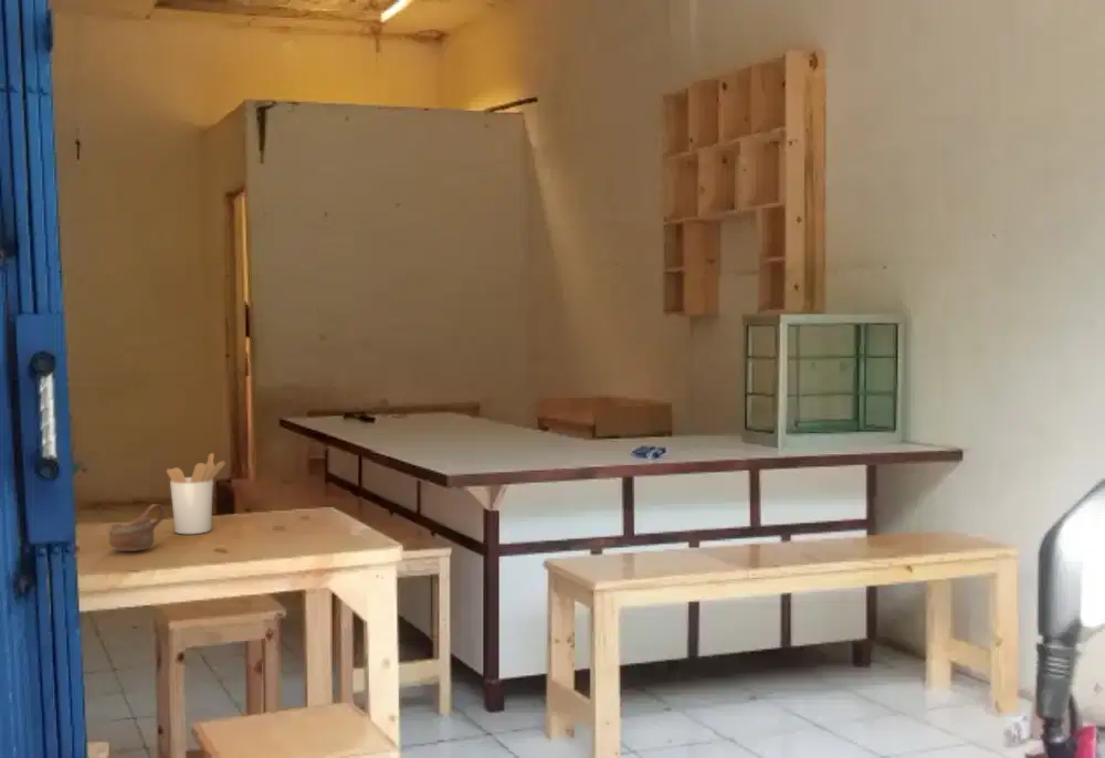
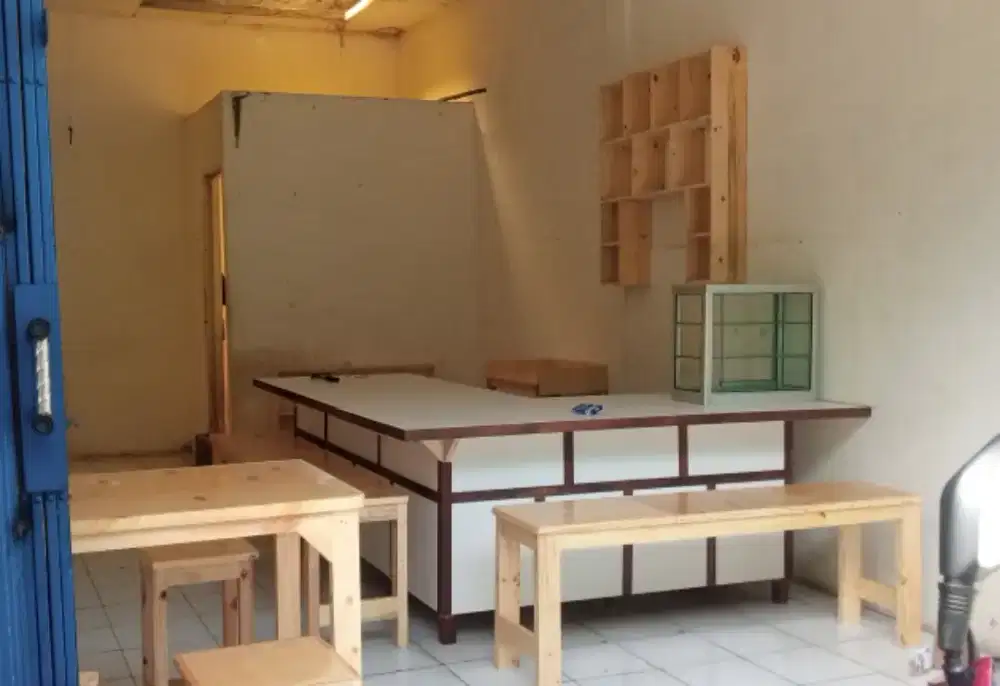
- cup (137, 528)
- utensil holder (198, 494)
